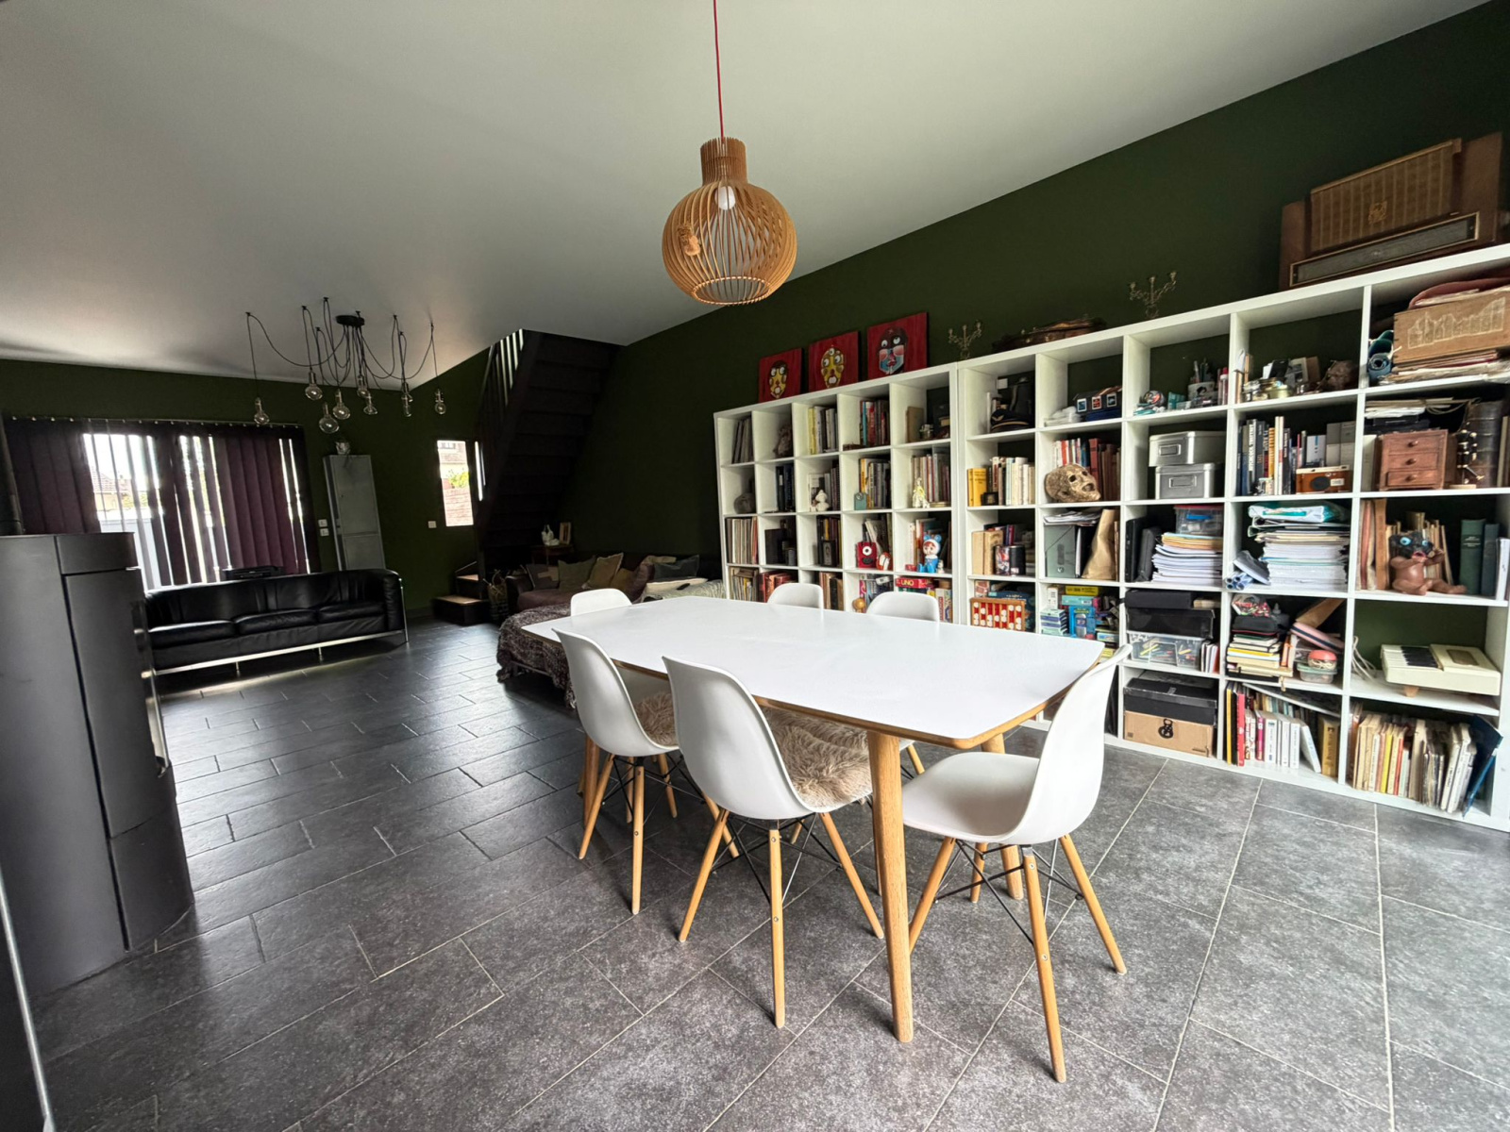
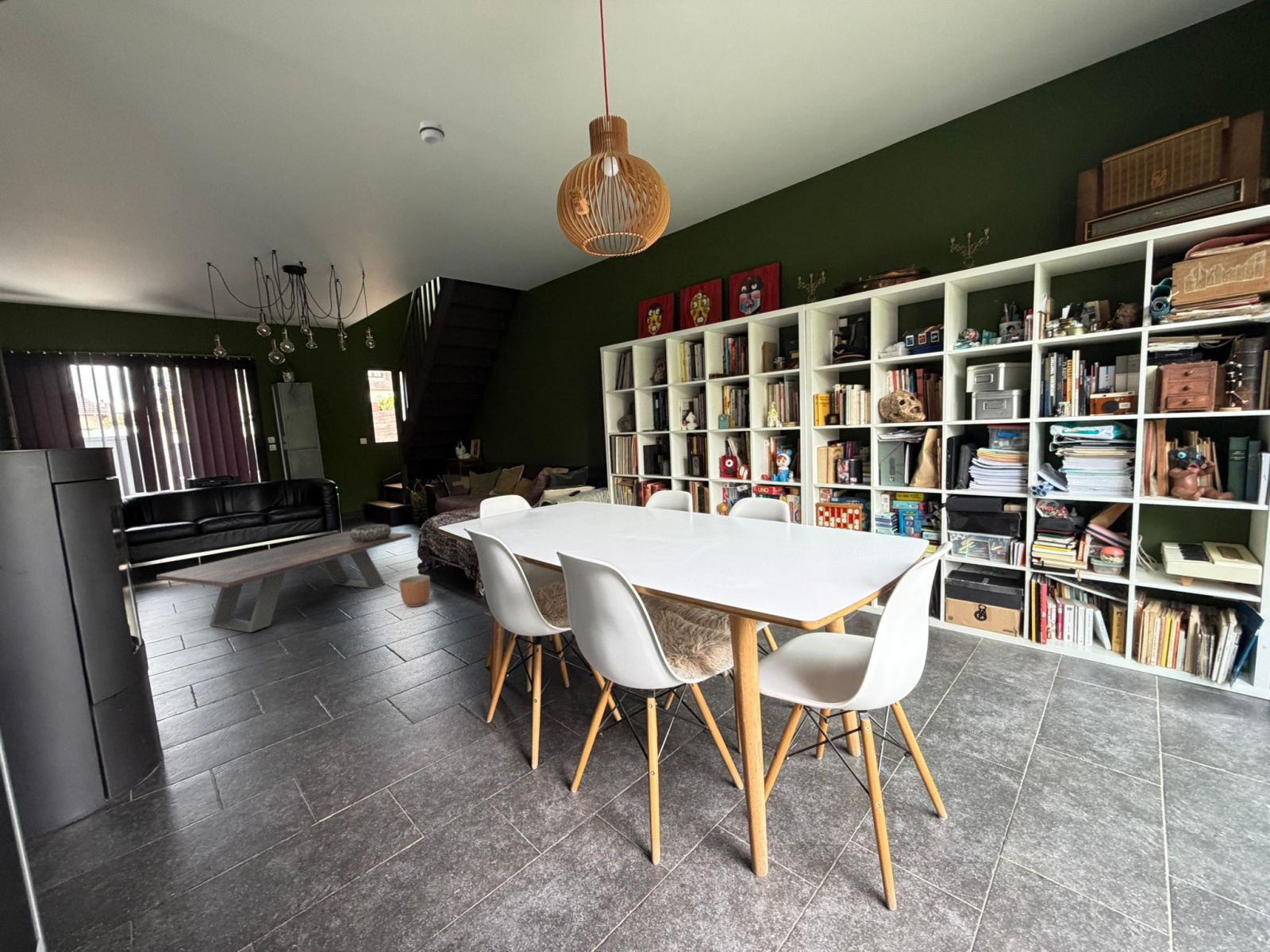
+ planter (415, 591)
+ smoke detector (432, 133)
+ coffee table (300, 567)
+ decorative bowl (371, 532)
